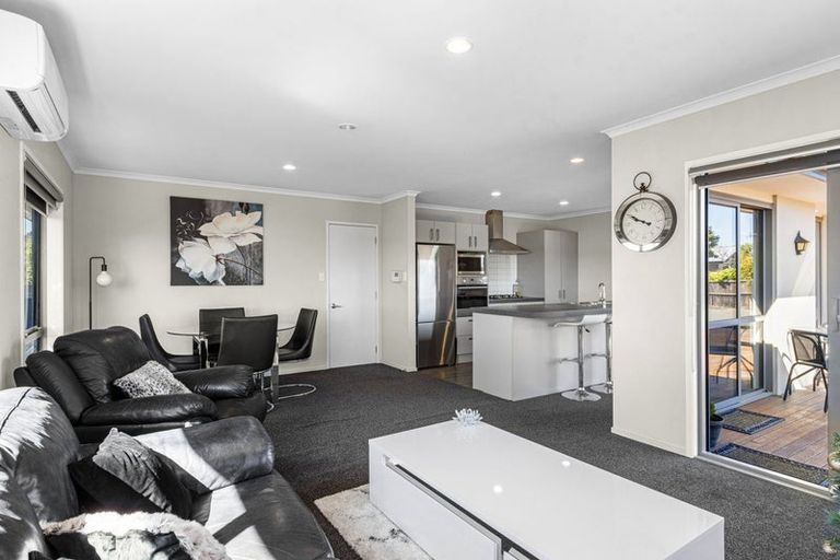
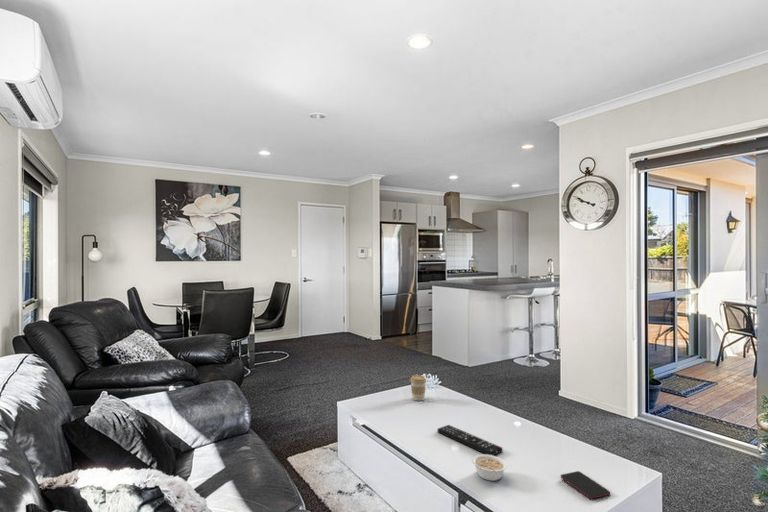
+ remote control (468, 439)
+ coffee cup (418, 387)
+ smartphone (584, 484)
+ legume (490, 467)
